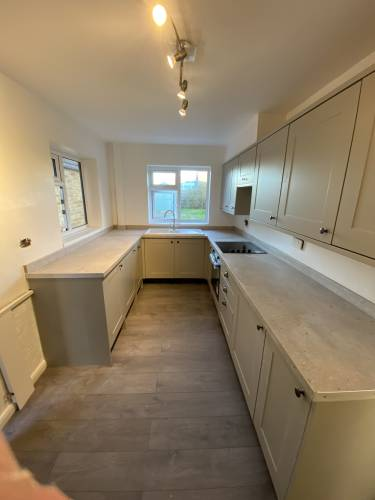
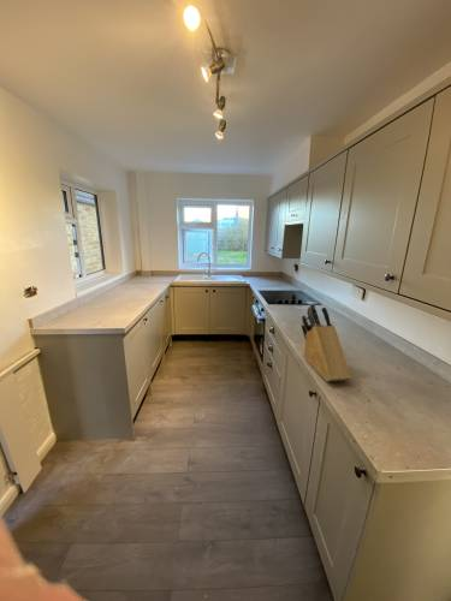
+ knife block (324, 338)
